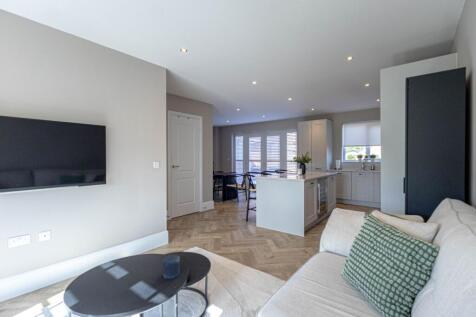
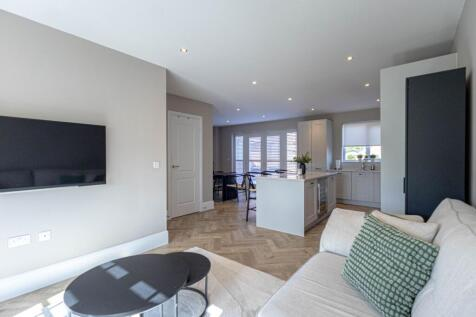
- candle (171, 266)
